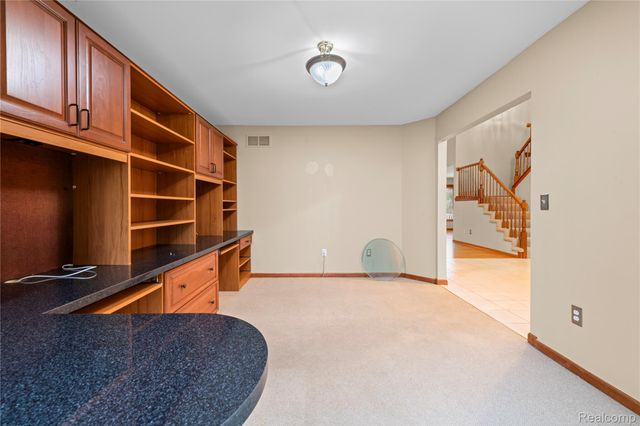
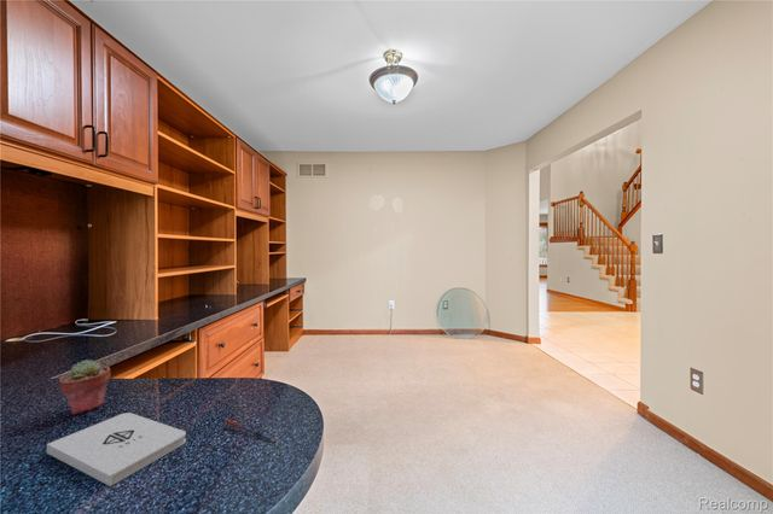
+ potted succulent (86, 382)
+ pen (249, 430)
+ notepad (120, 442)
